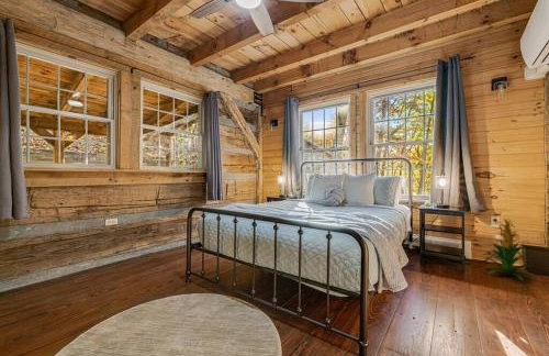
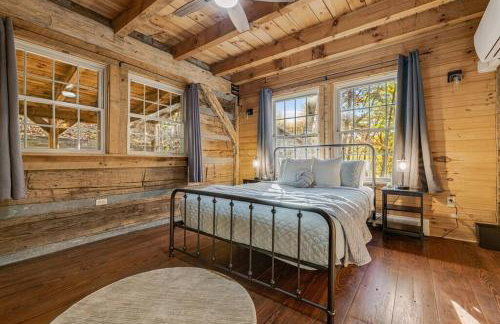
- indoor plant (507, 244)
